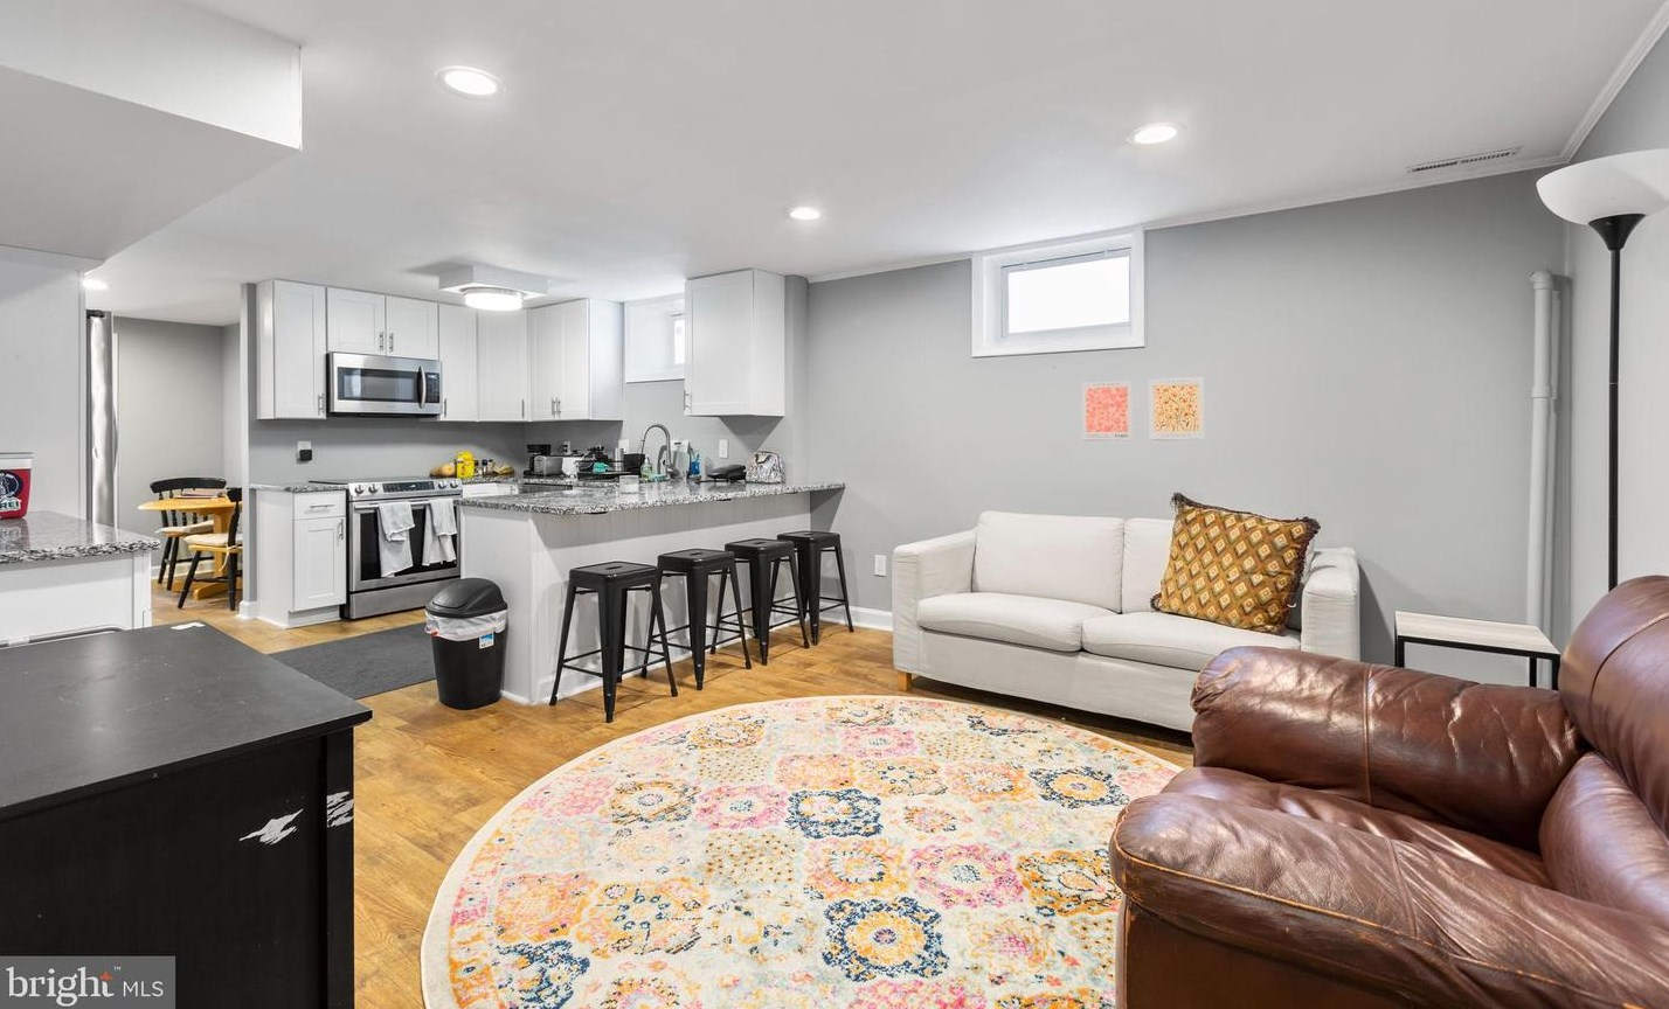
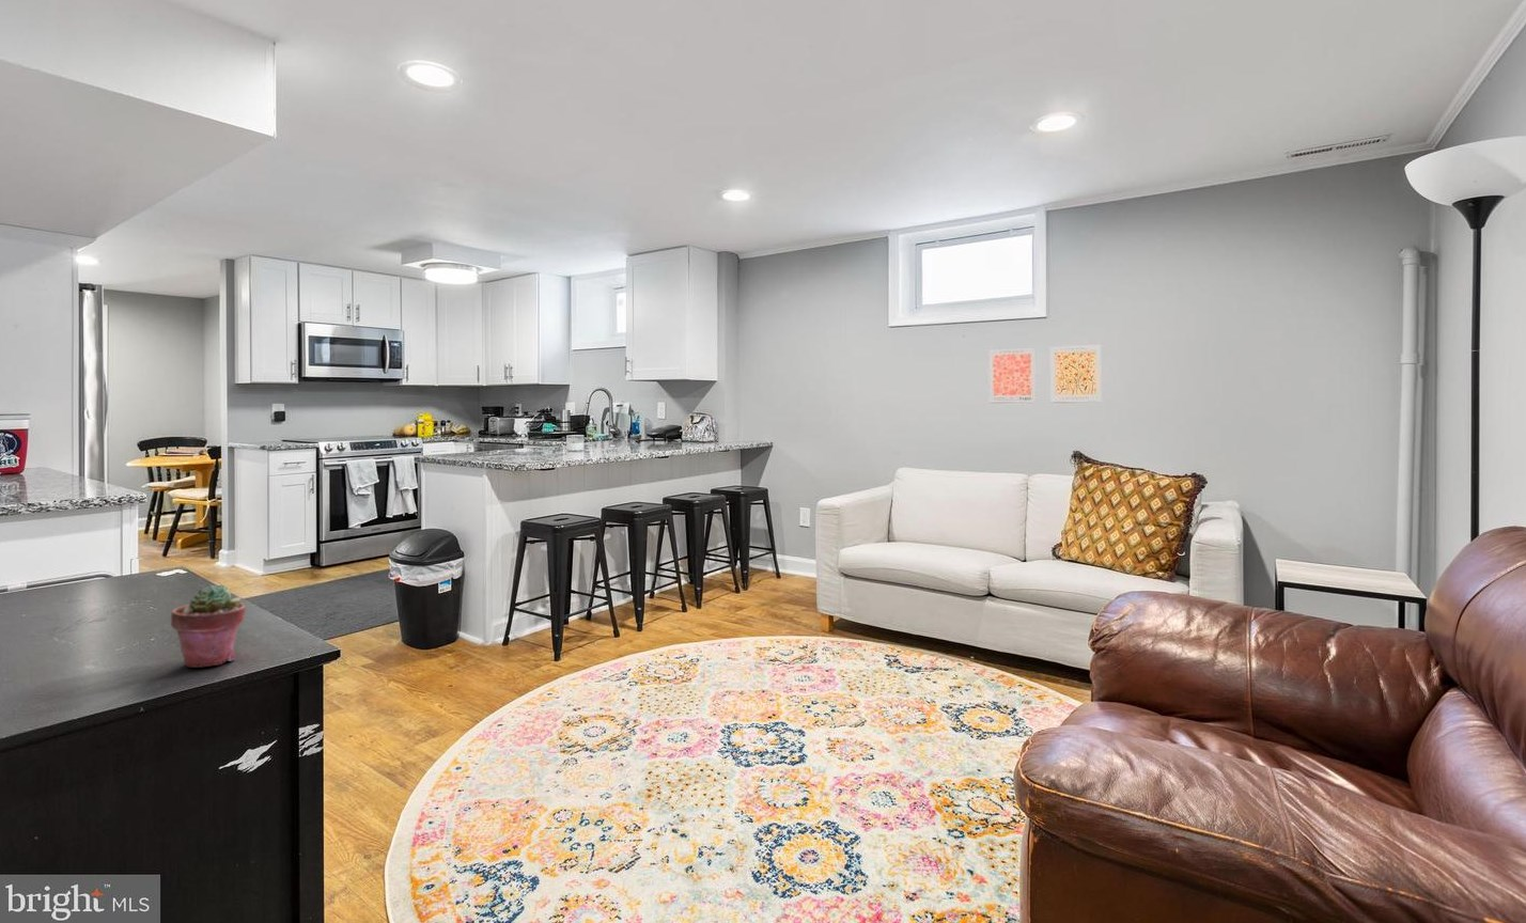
+ potted succulent (208, 623)
